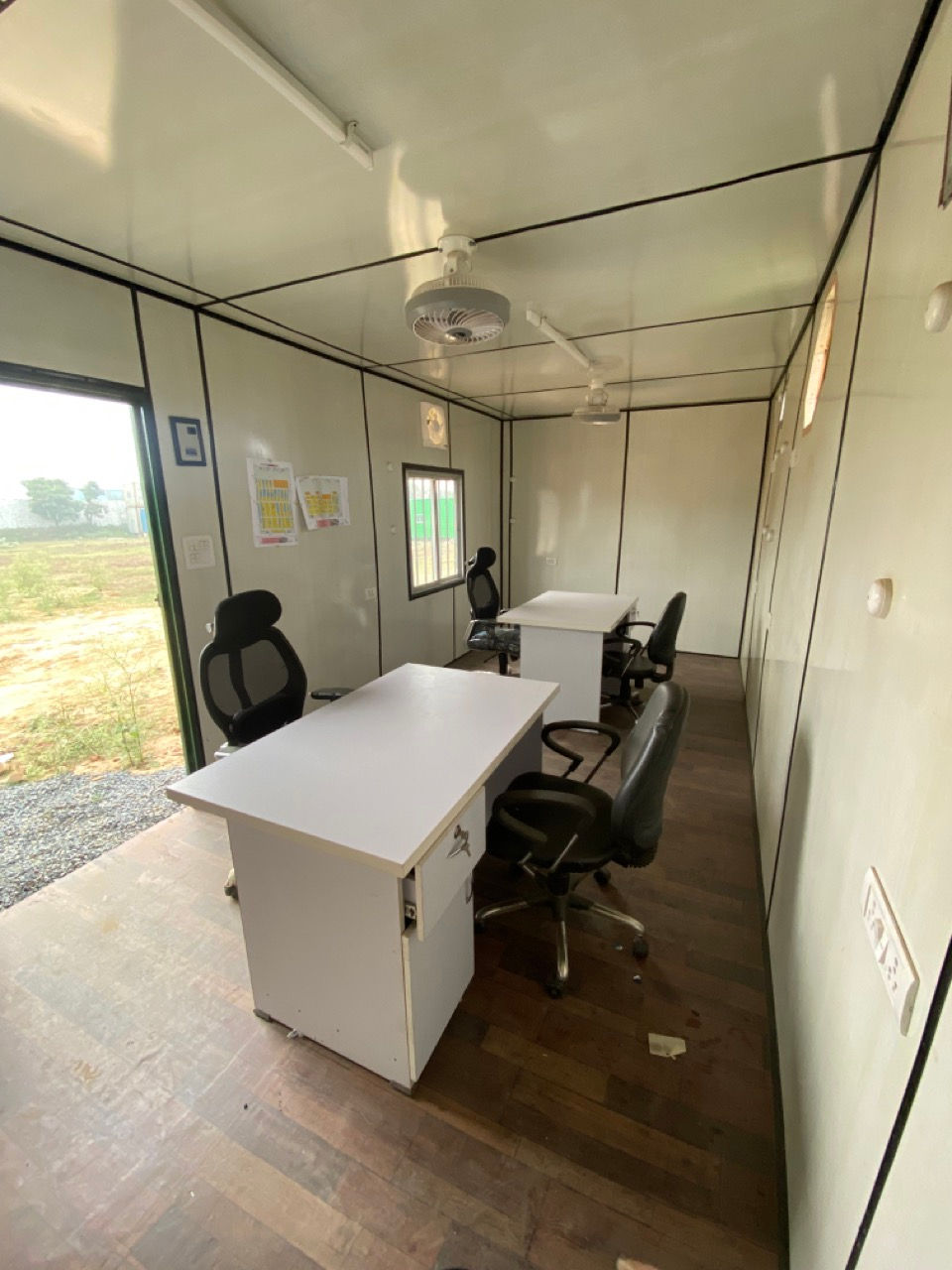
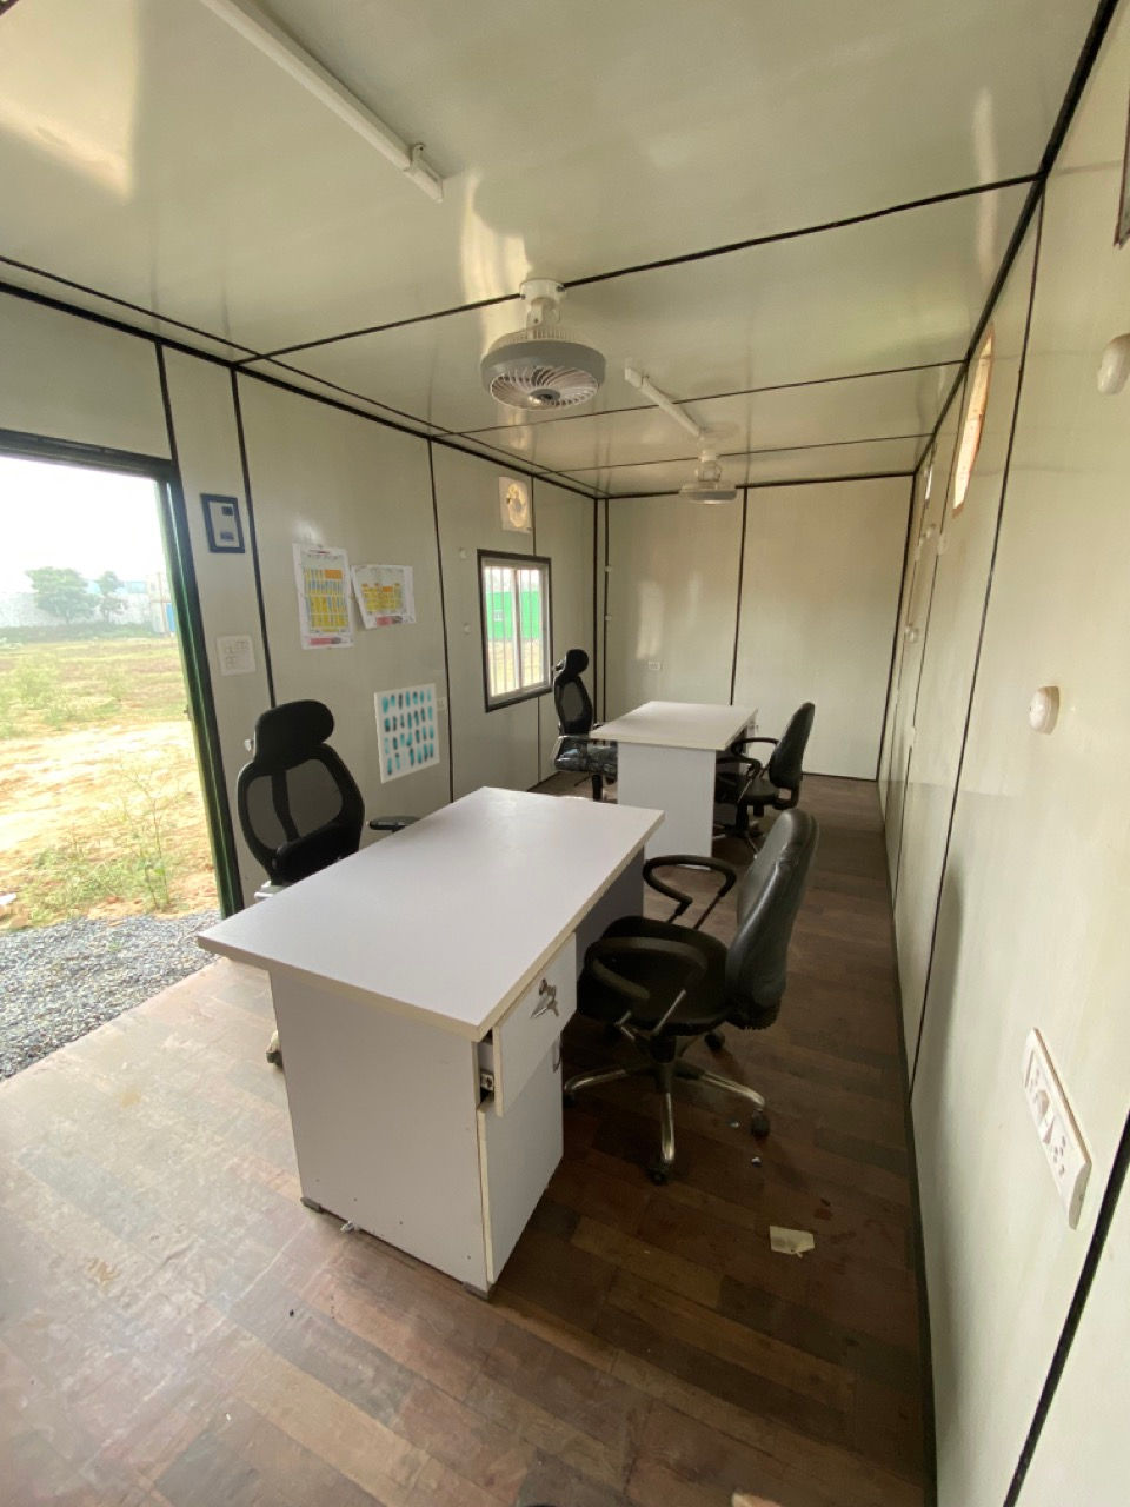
+ wall art (410, 730)
